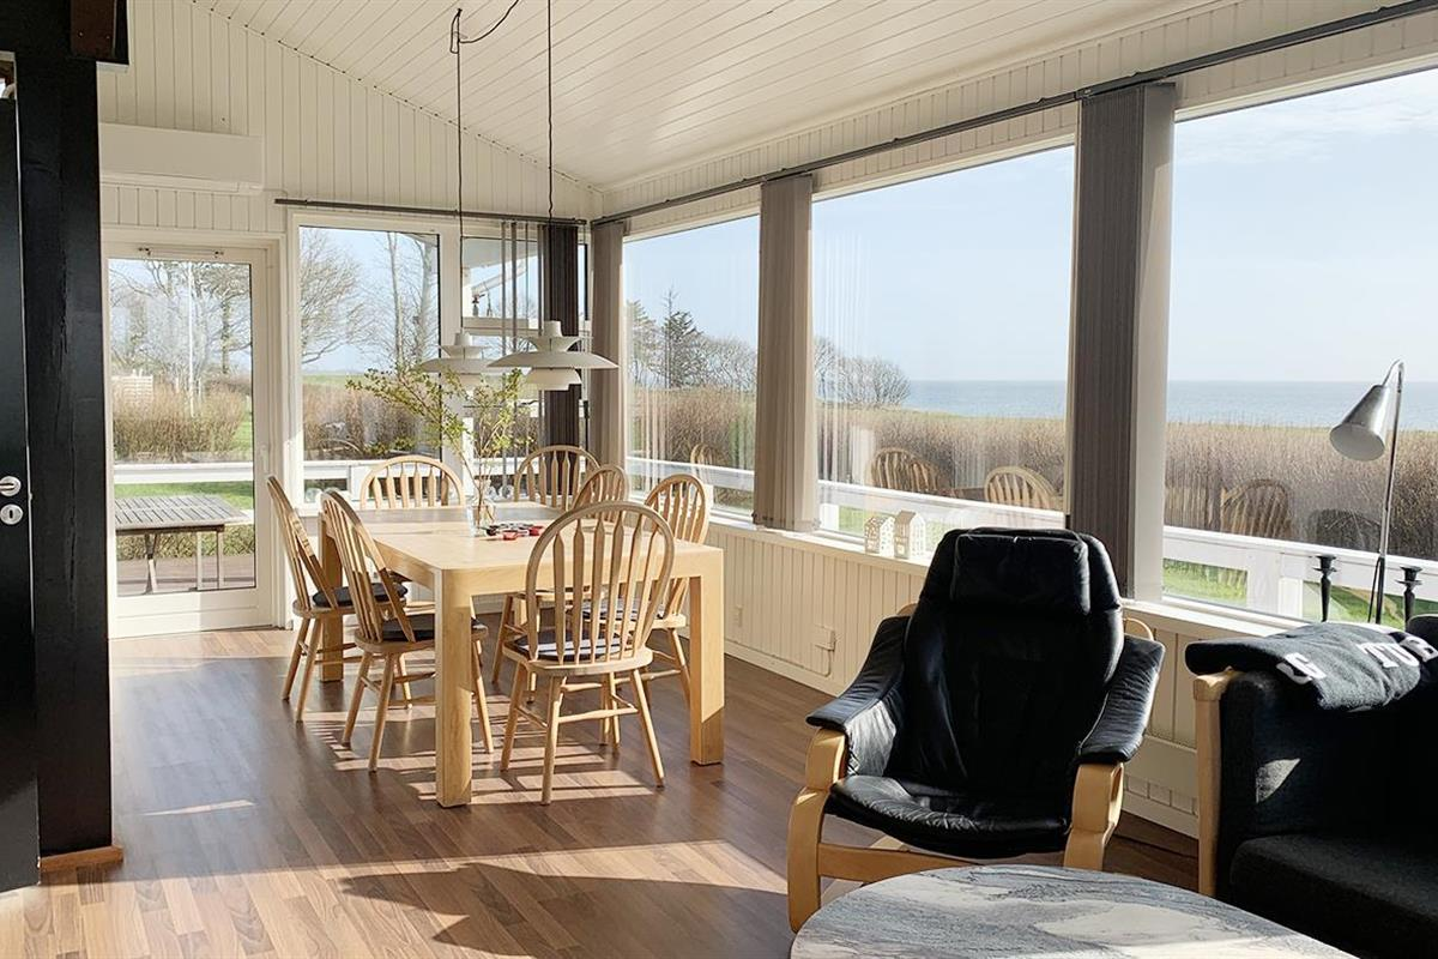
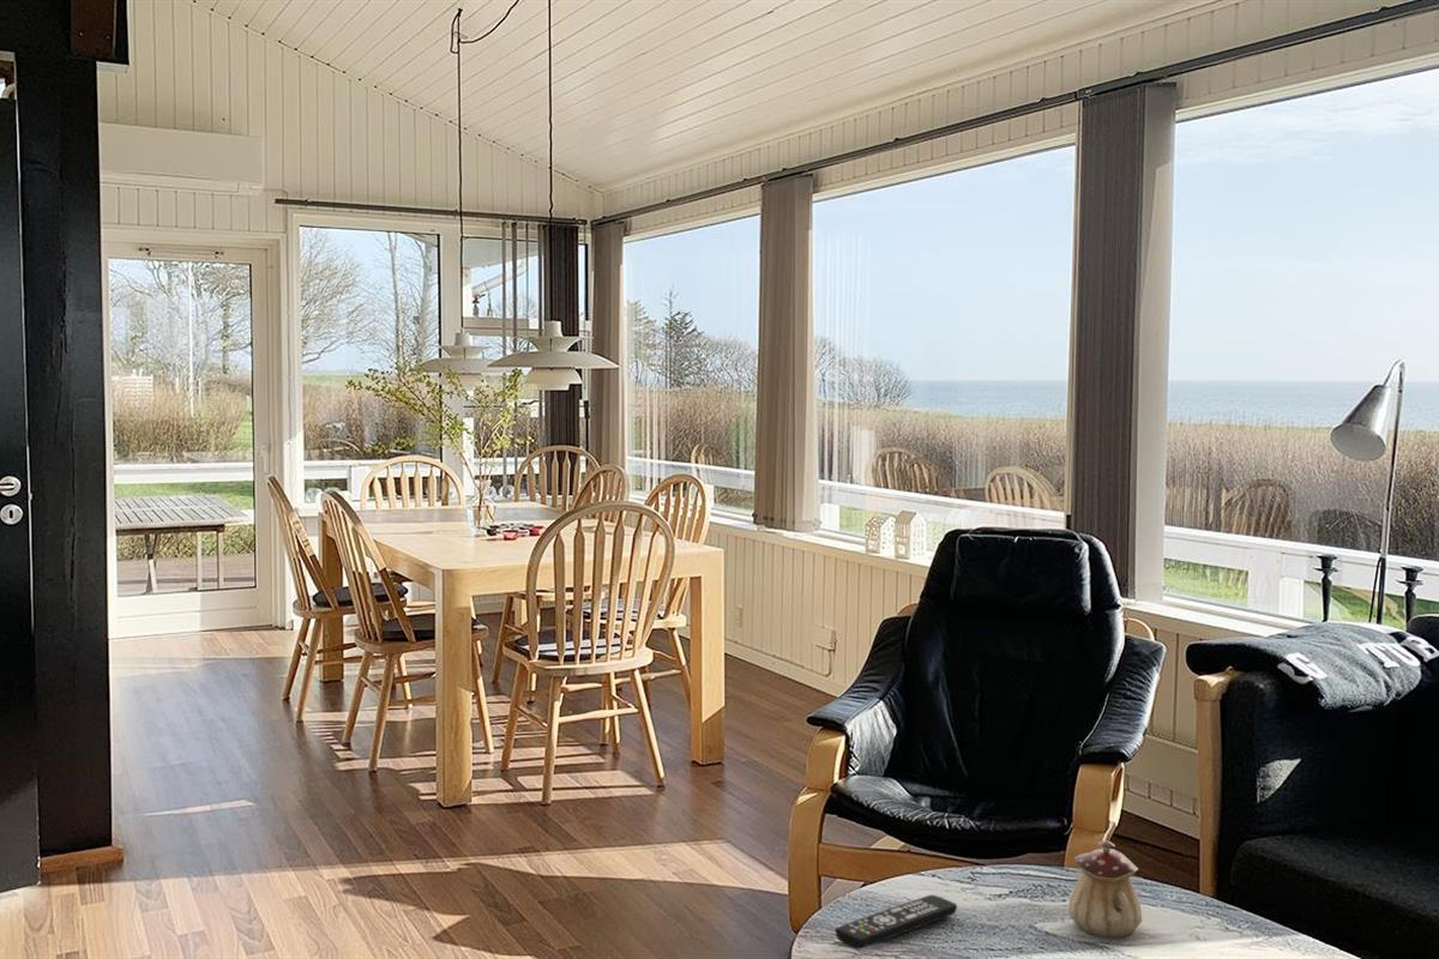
+ remote control (897, 921)
+ teapot (1107, 885)
